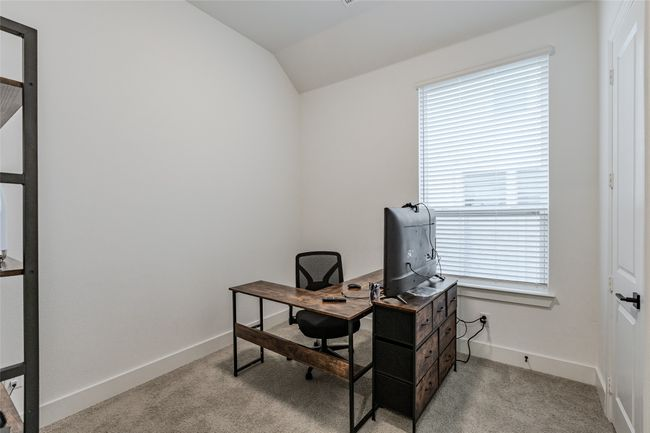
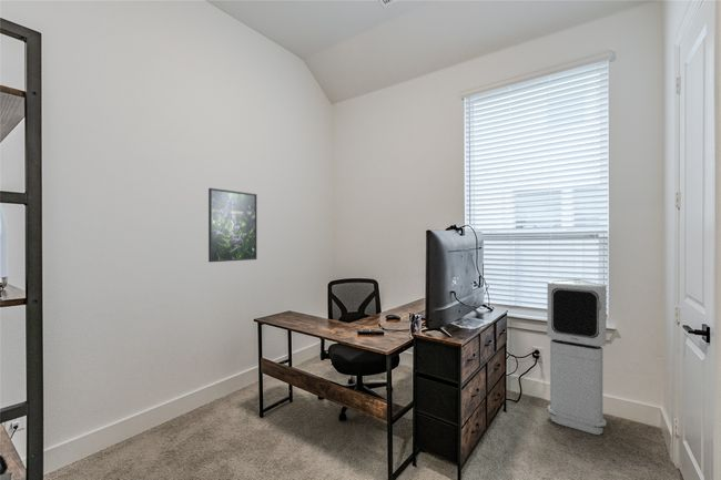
+ air purifier (576, 349)
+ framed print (234, 225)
